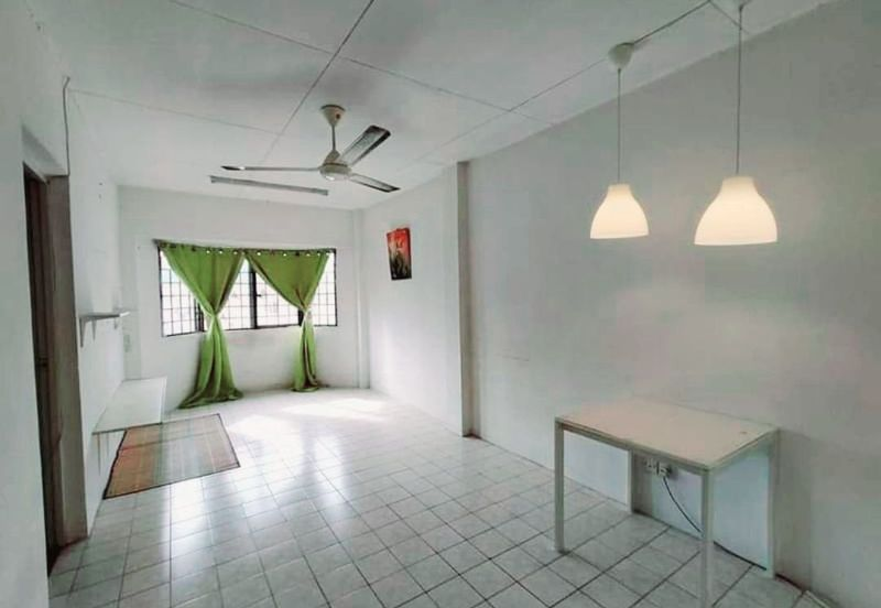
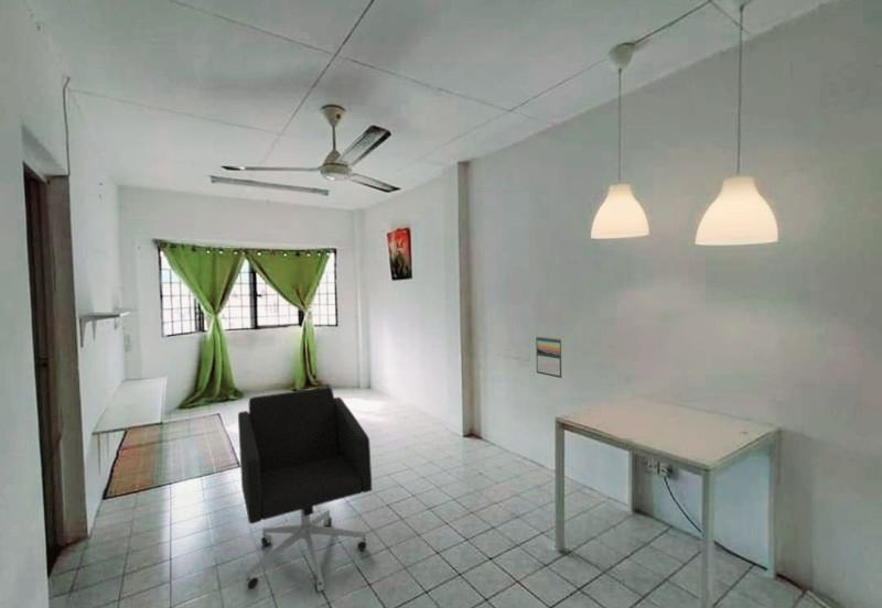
+ calendar (548, 356)
+ office chair (304, 480)
